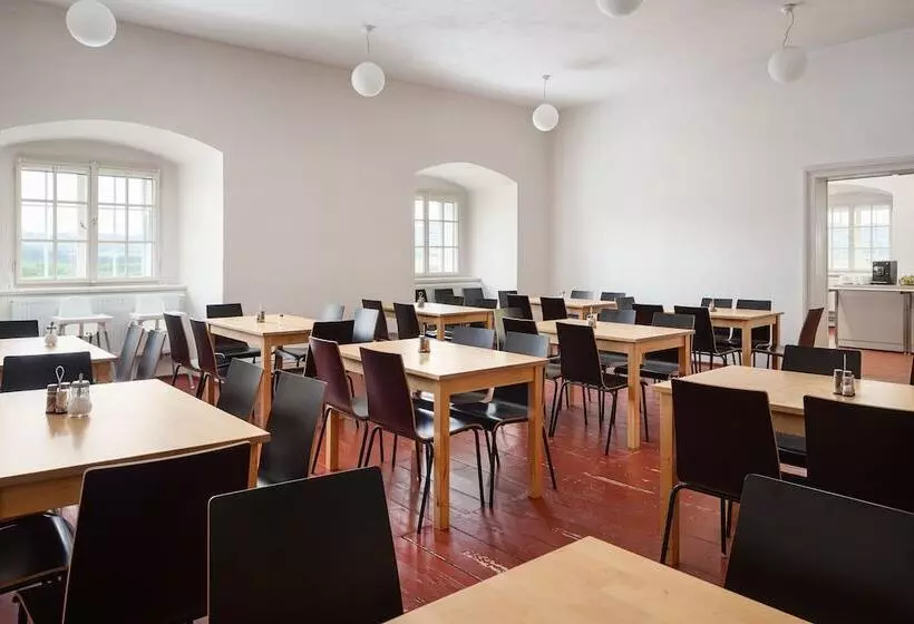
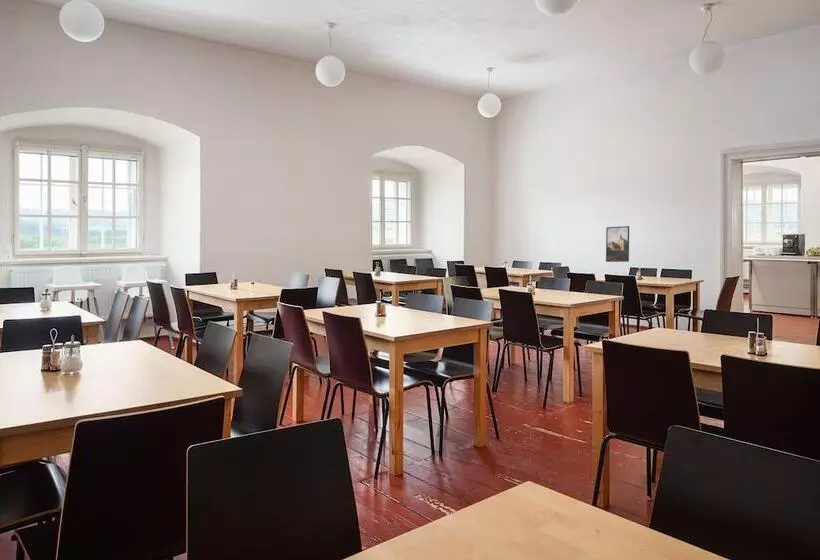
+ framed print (617, 244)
